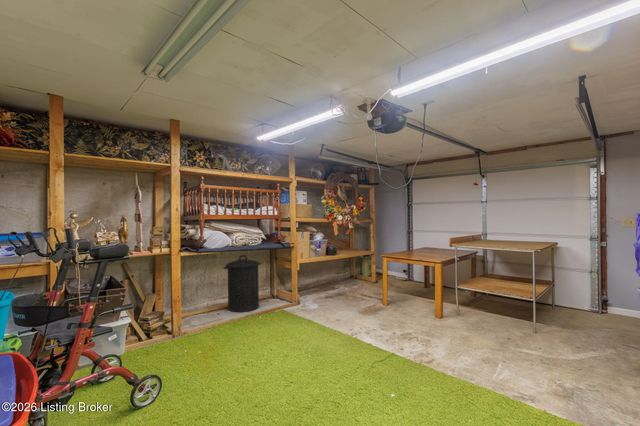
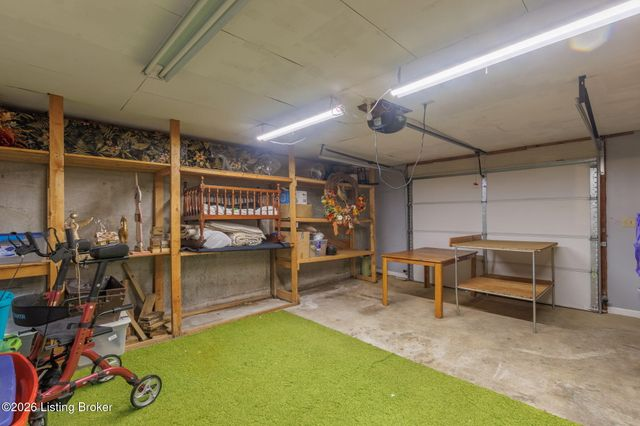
- trash can (243, 281)
